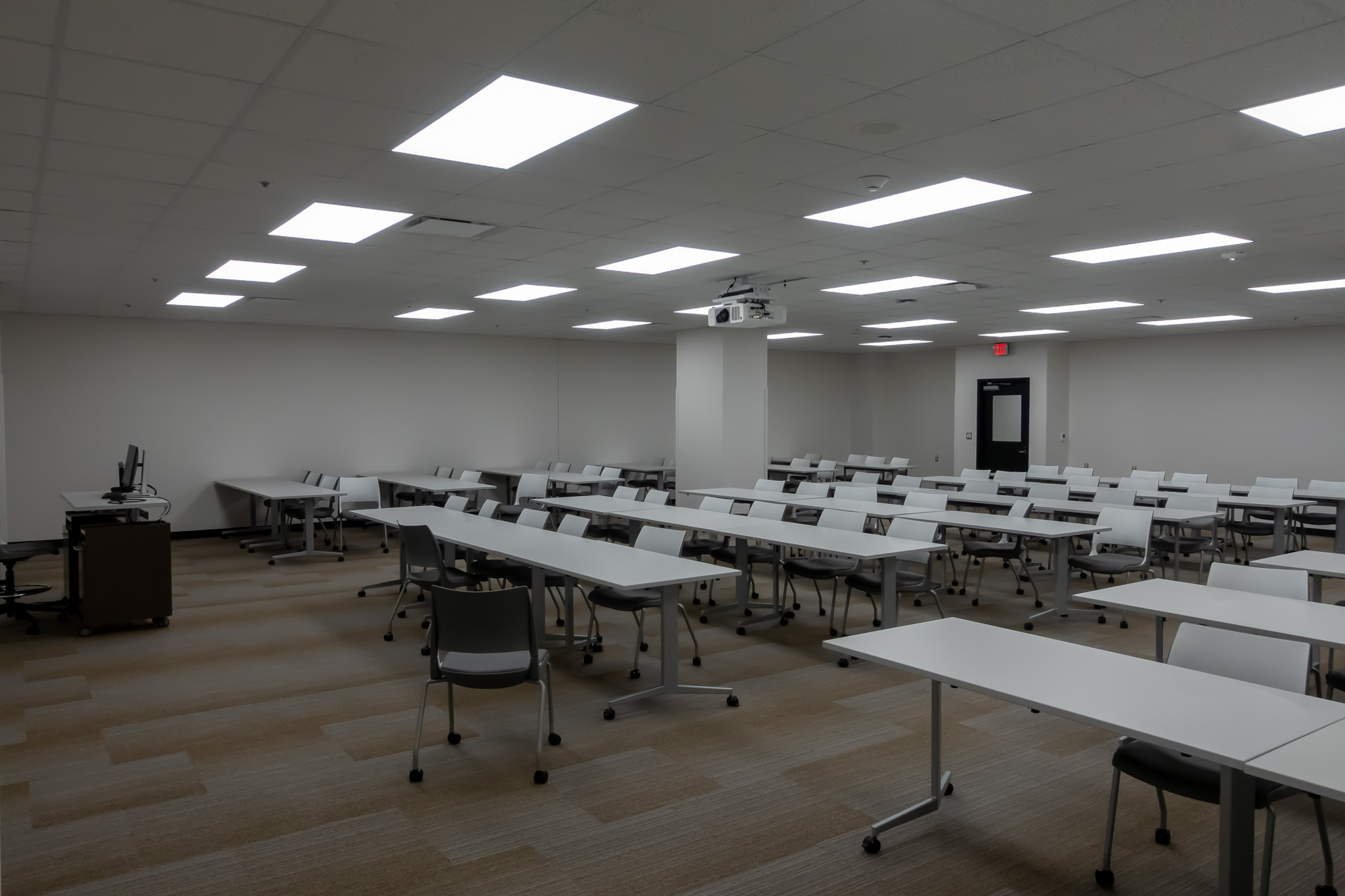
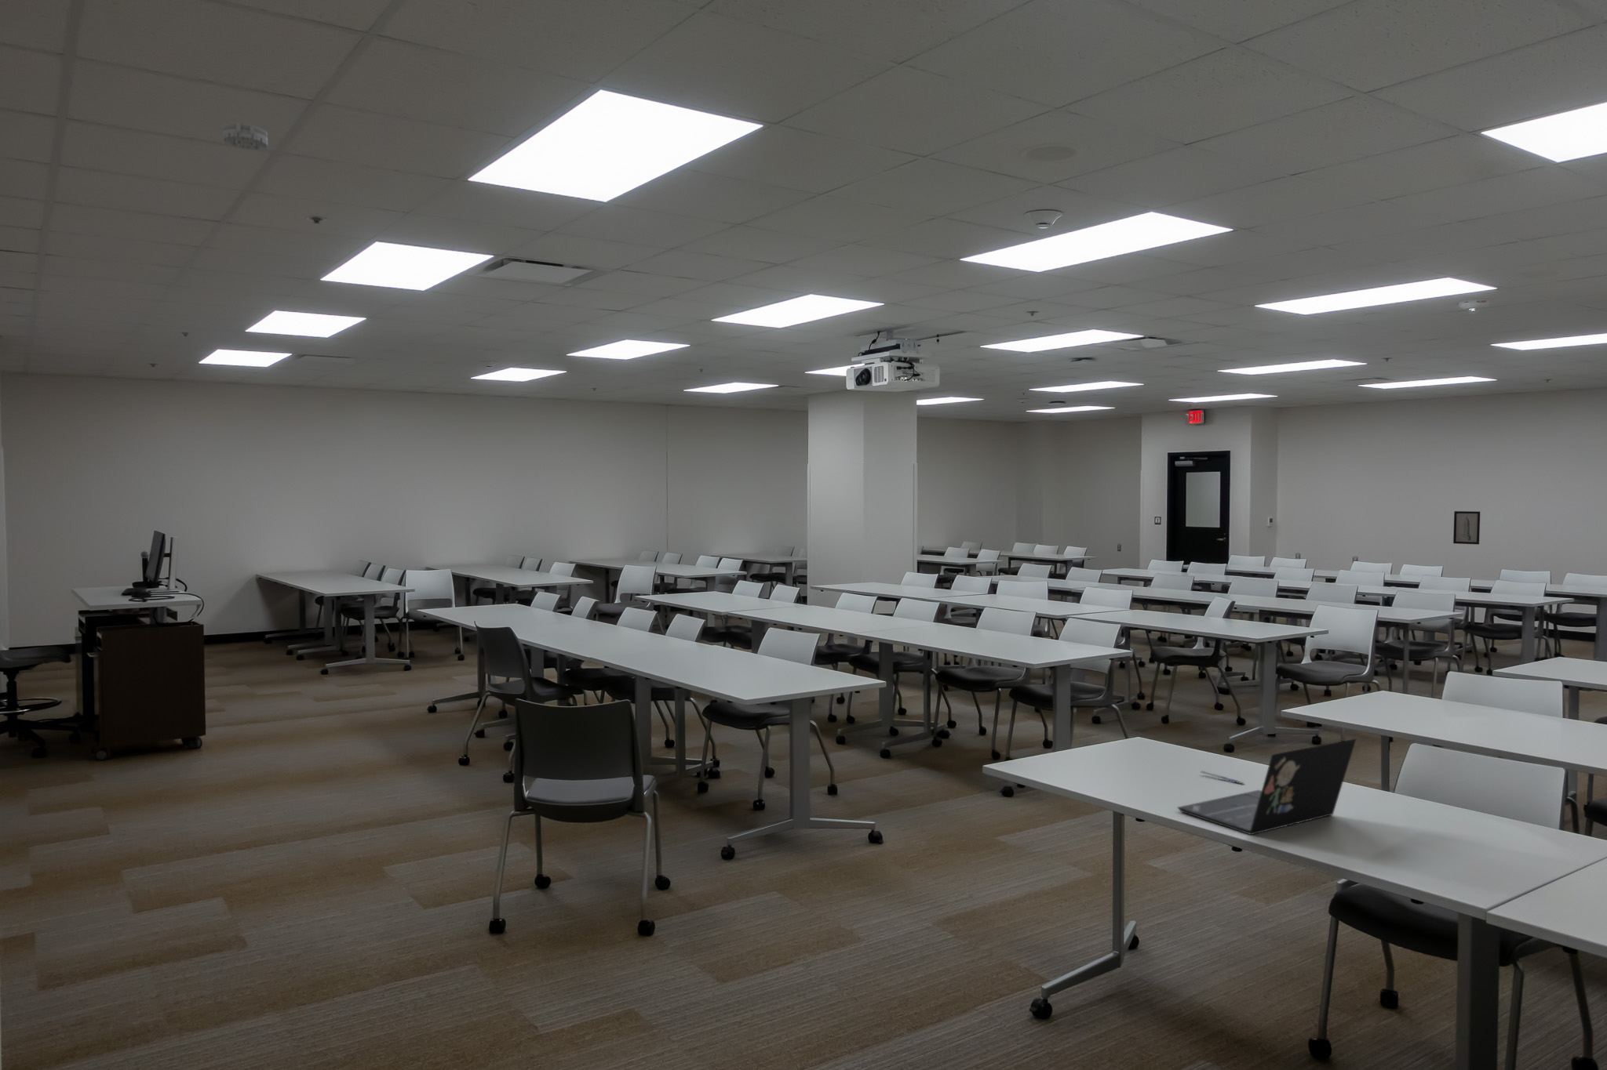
+ wall art (1466, 528)
+ laptop (1265, 775)
+ smoke detector (245, 135)
+ pen (1221, 777)
